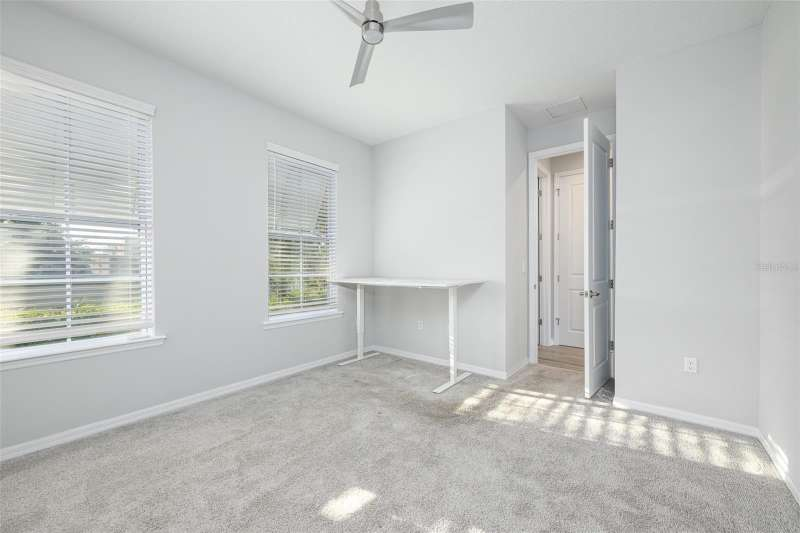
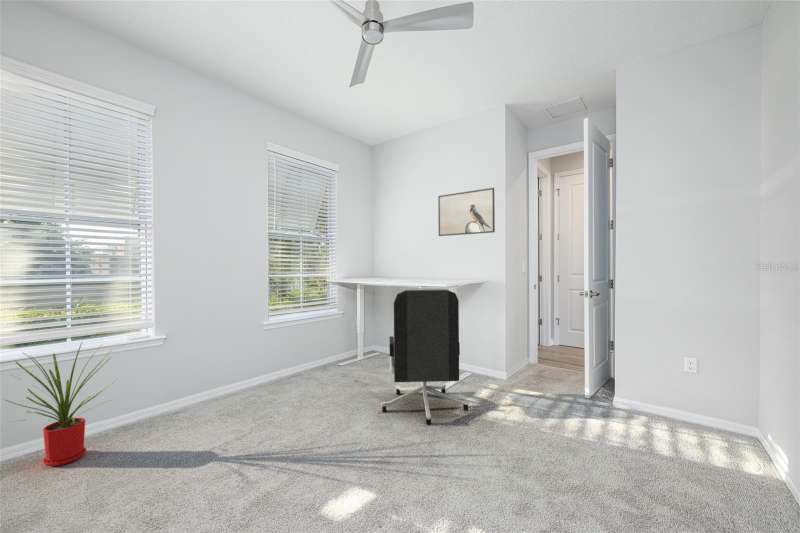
+ office chair (423, 347)
+ house plant (64, 402)
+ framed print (465, 213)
